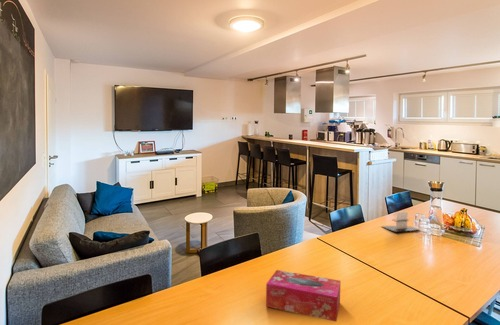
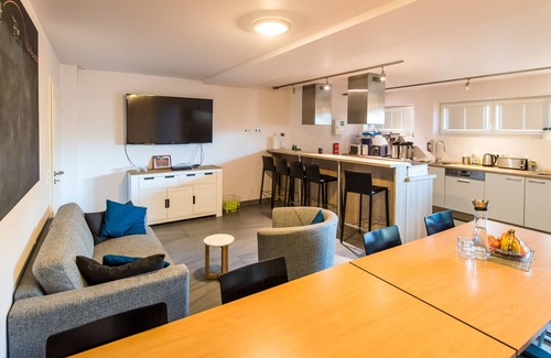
- tissue box (303, 293)
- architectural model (400, 220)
